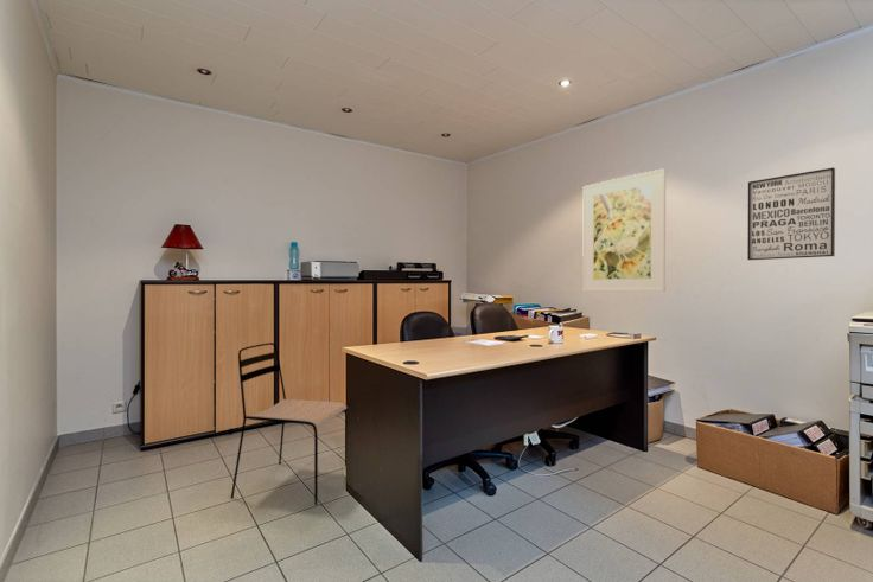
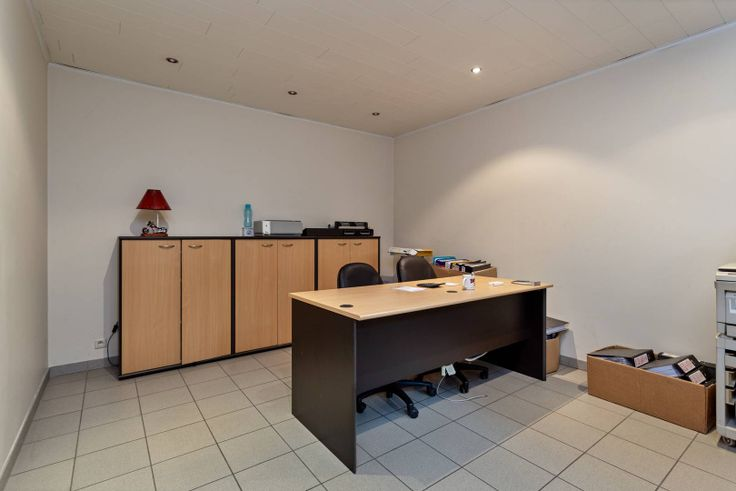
- dining chair (293, 415)
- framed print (620, 235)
- wall art (789, 217)
